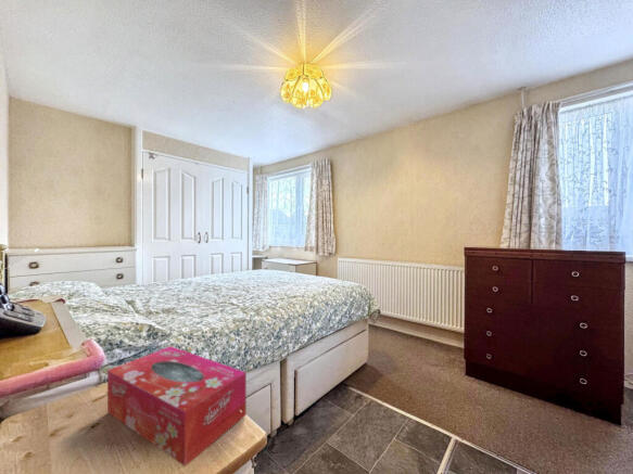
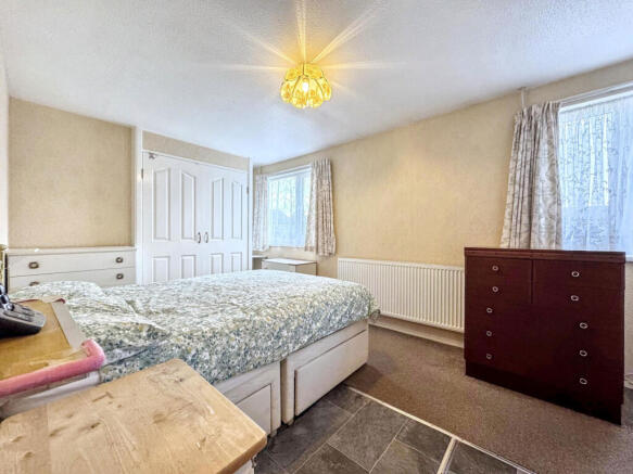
- tissue box (176, 392)
